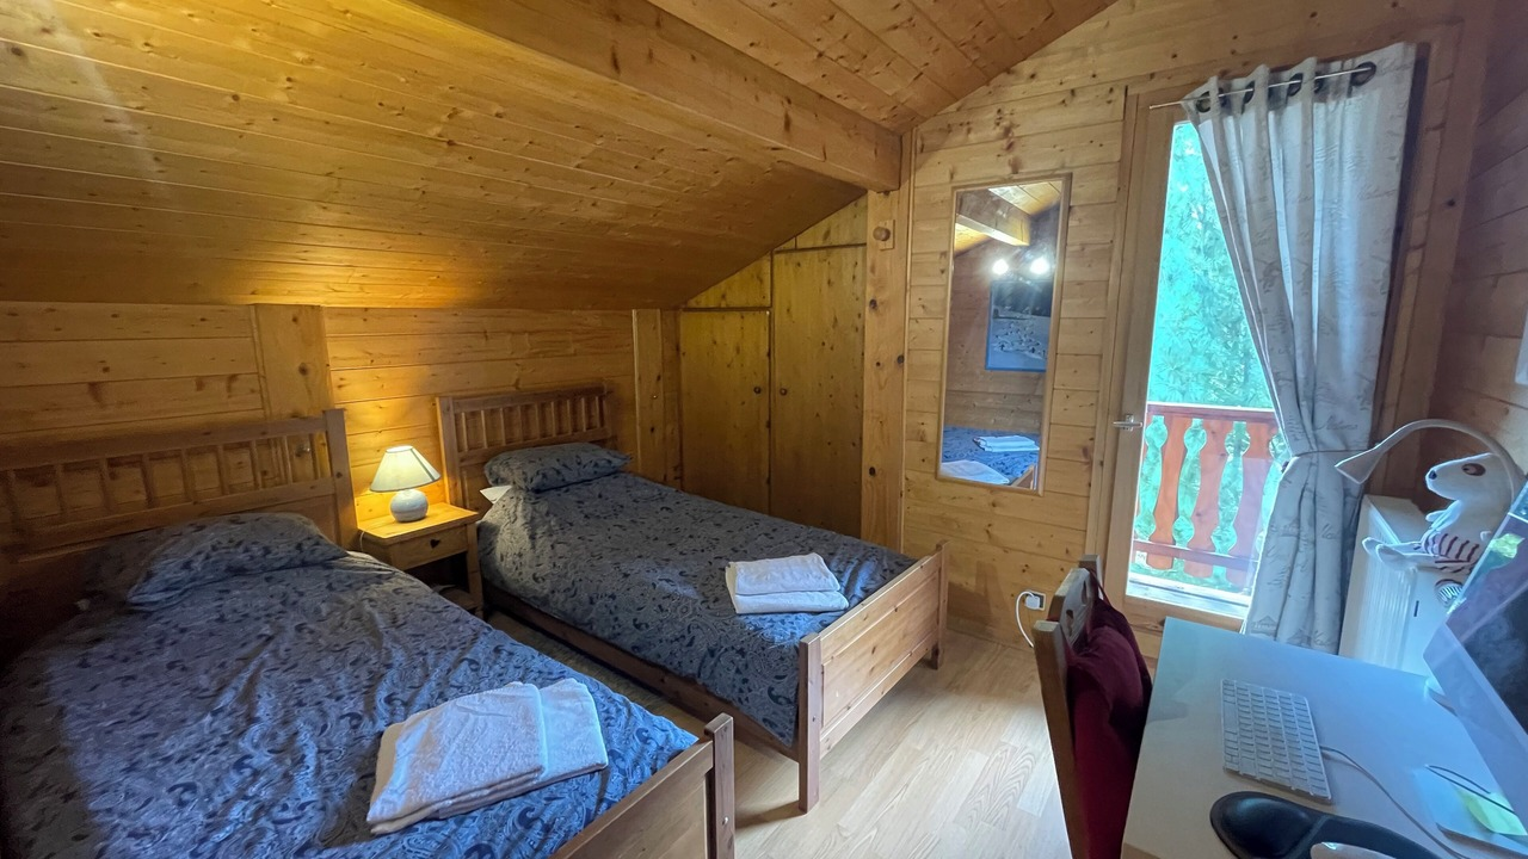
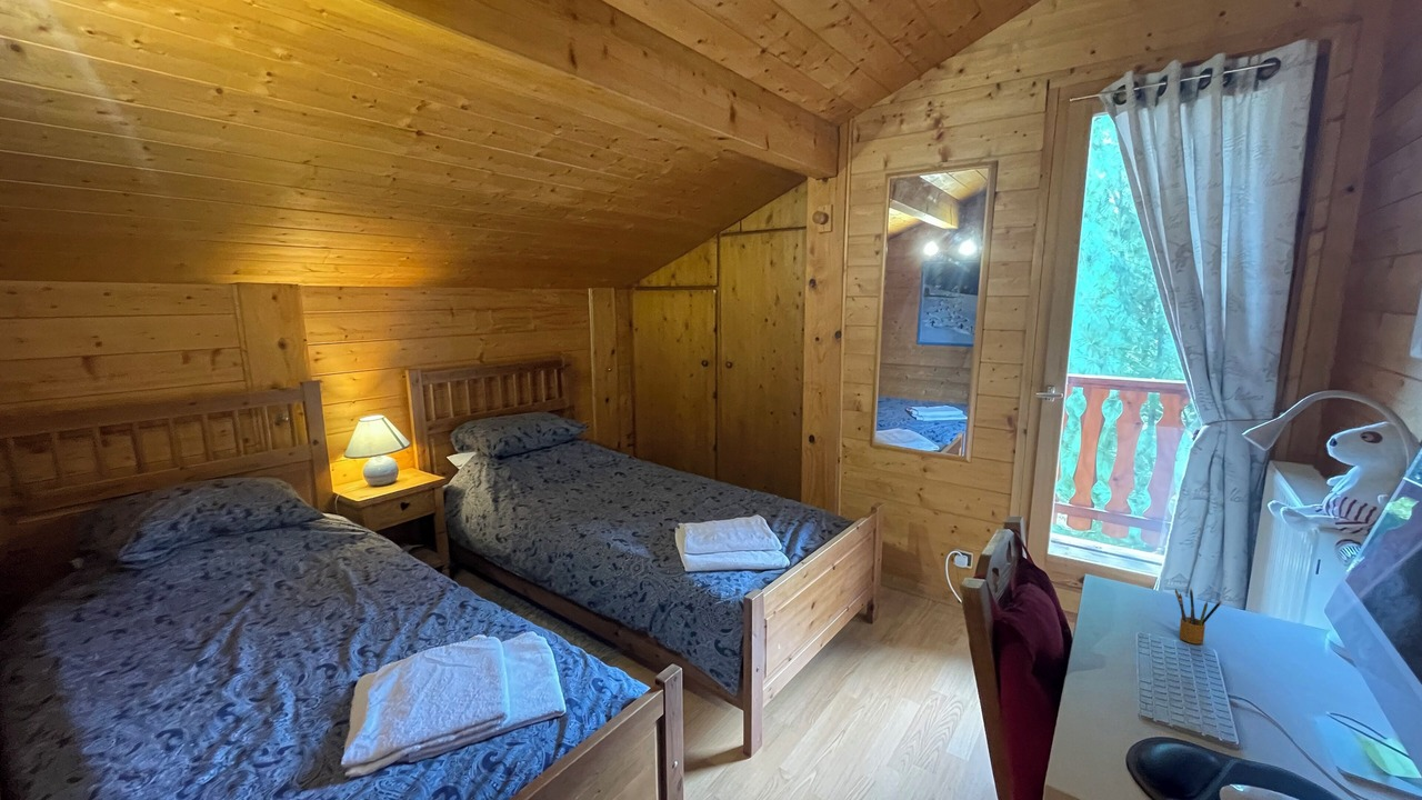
+ pencil box (1194, 617)
